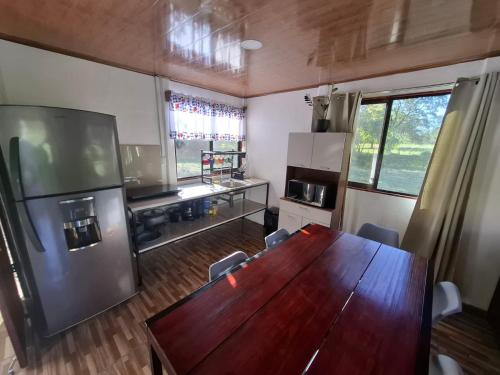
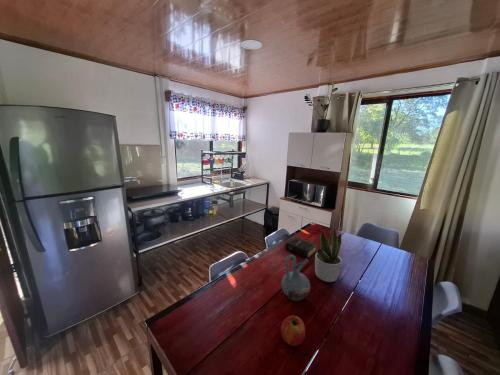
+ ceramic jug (296, 274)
+ book (301, 247)
+ apple (293, 329)
+ potted plant (329, 250)
